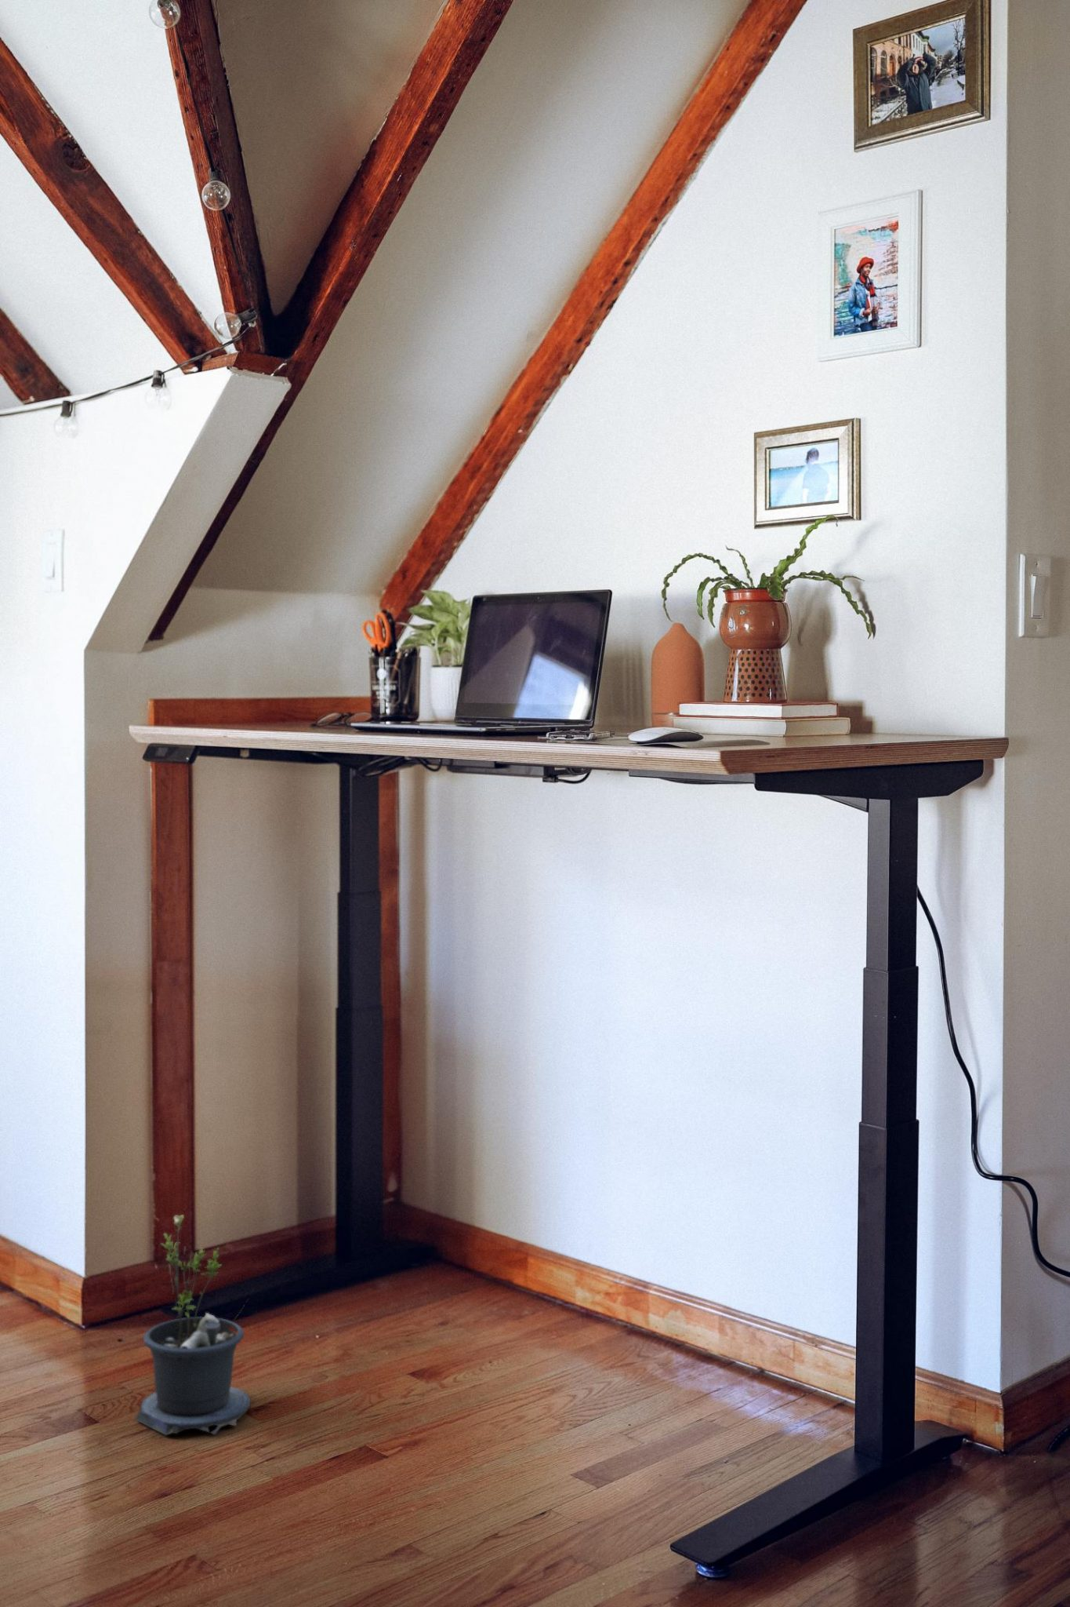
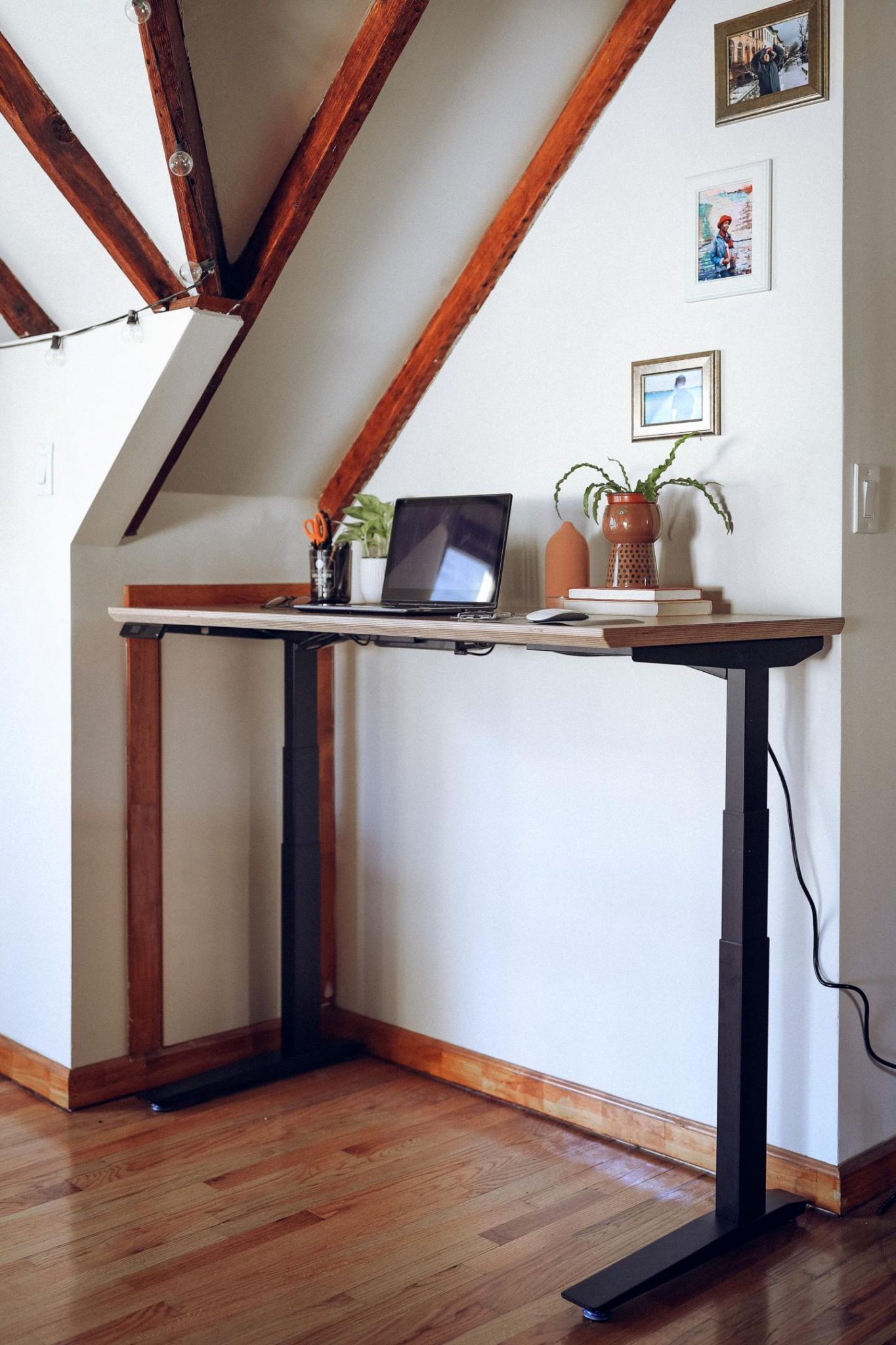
- potted plant (195, 1313)
